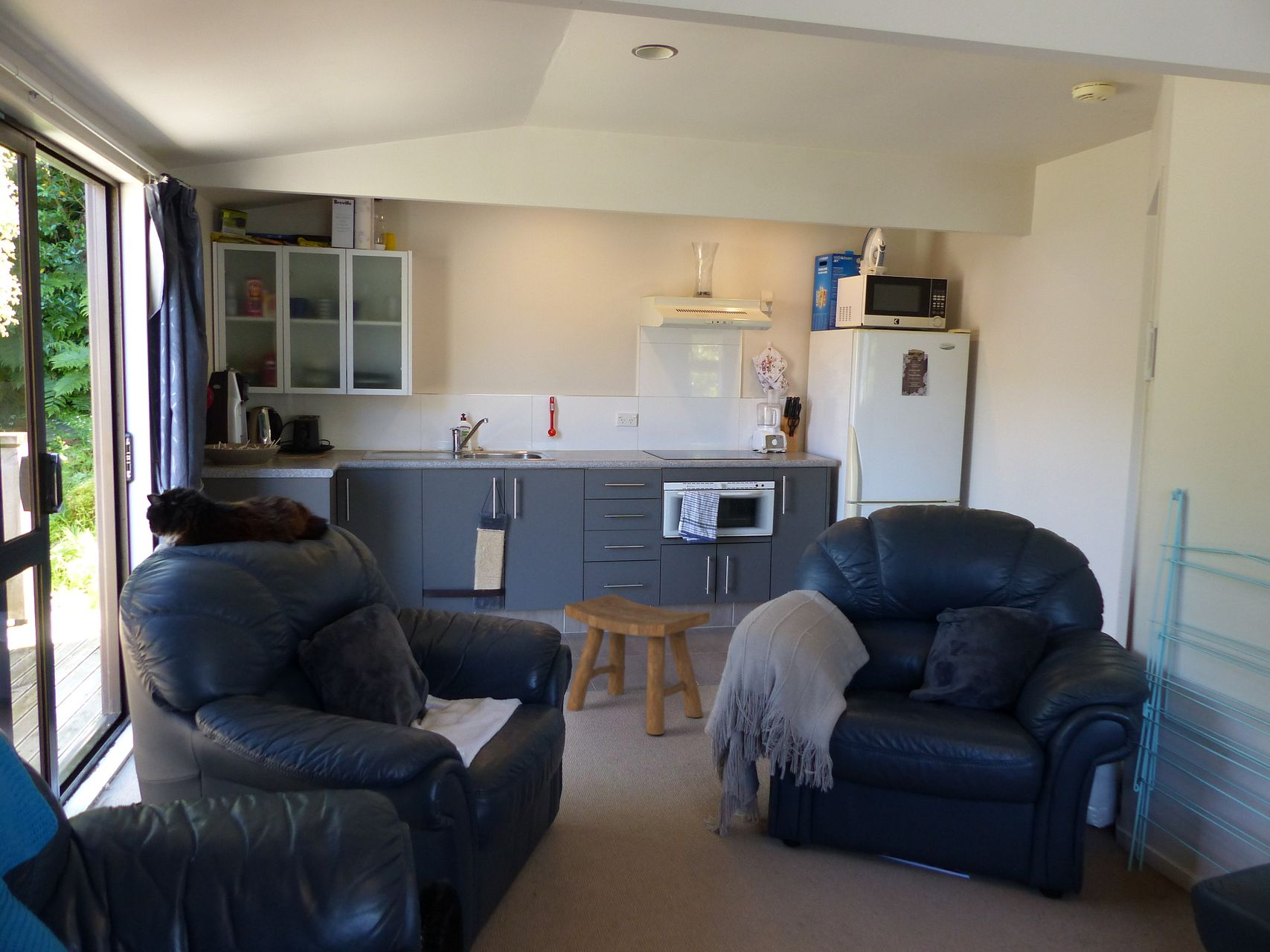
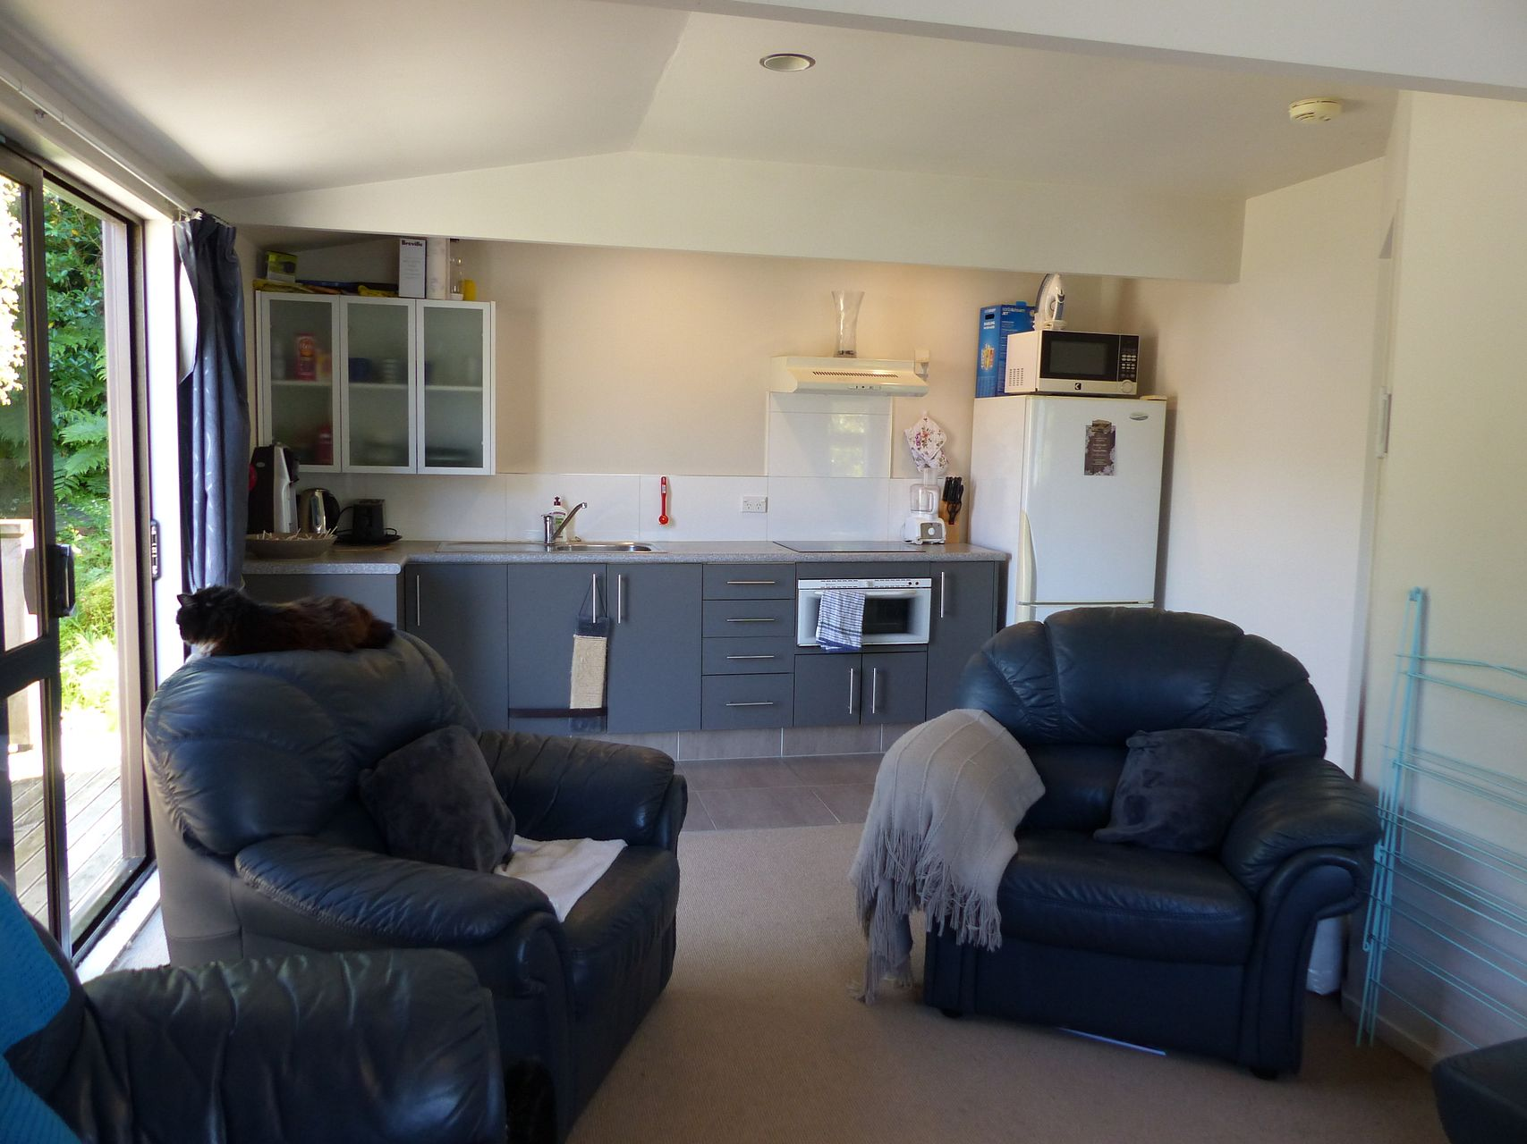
- stool (624, 660)
